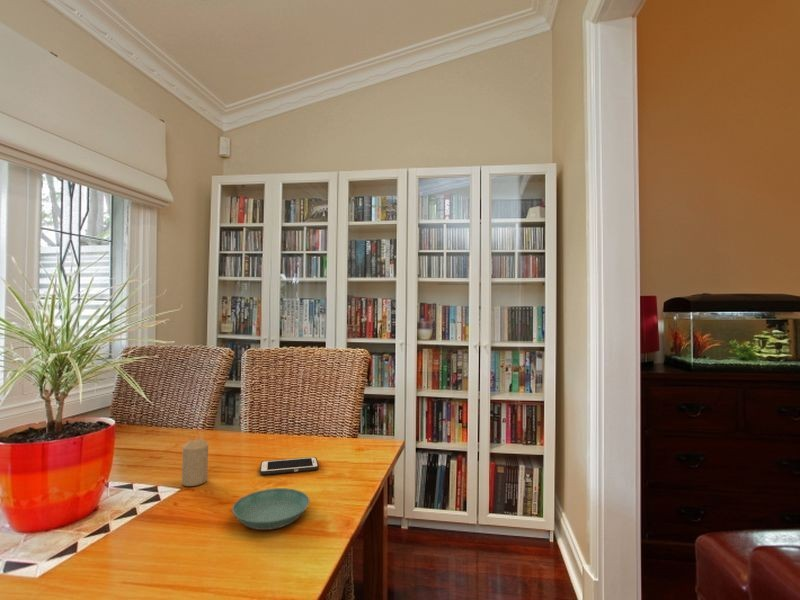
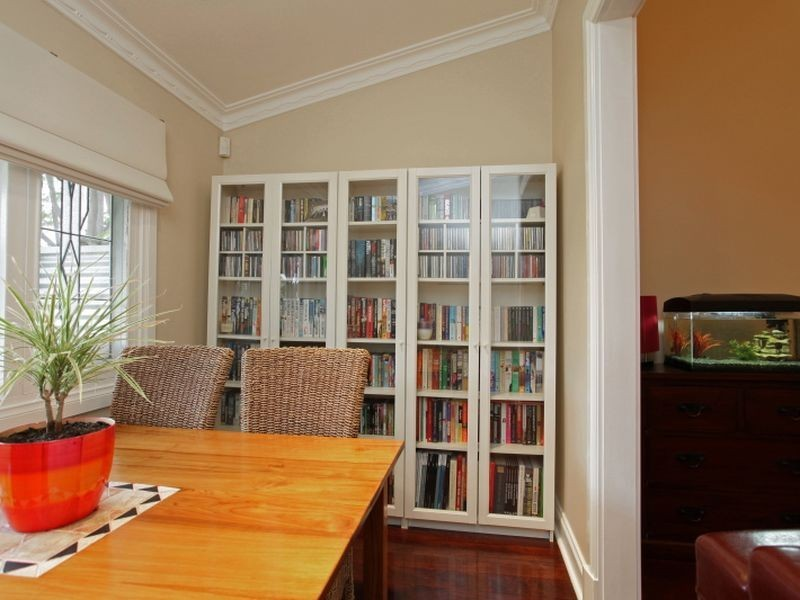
- candle (195, 460)
- cell phone (289, 465)
- saucer (271, 509)
